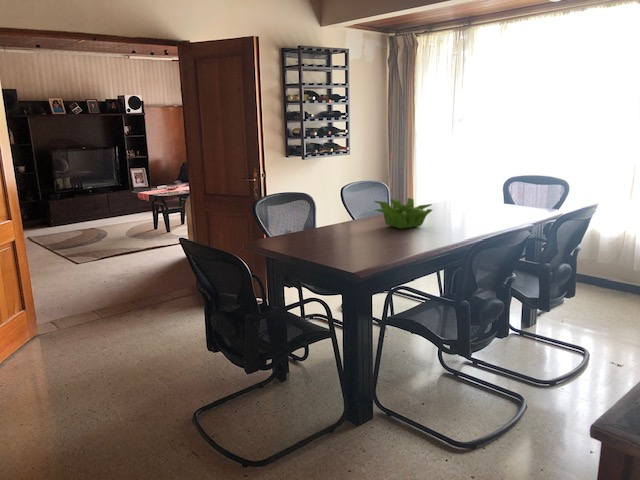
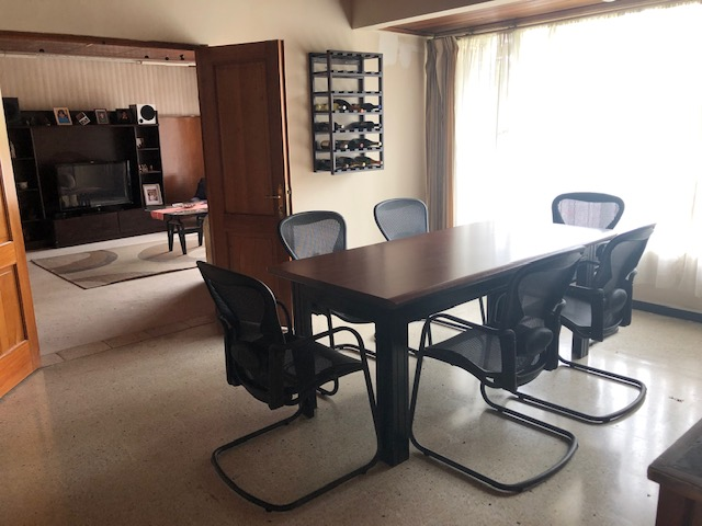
- plant (407, 214)
